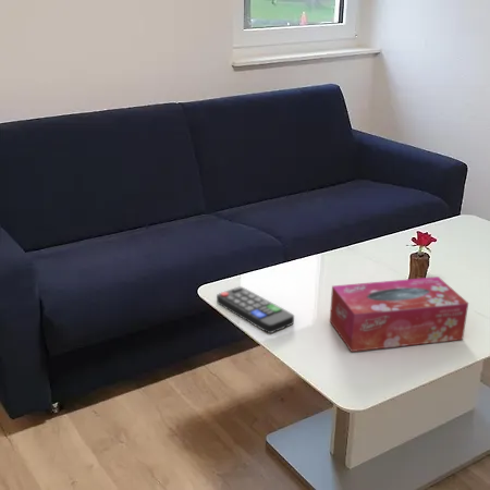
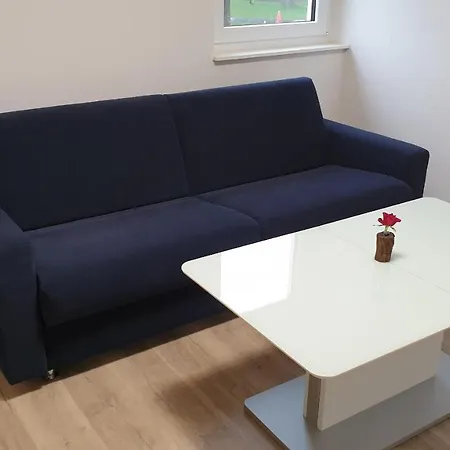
- remote control (254, 308)
- tissue box (396, 311)
